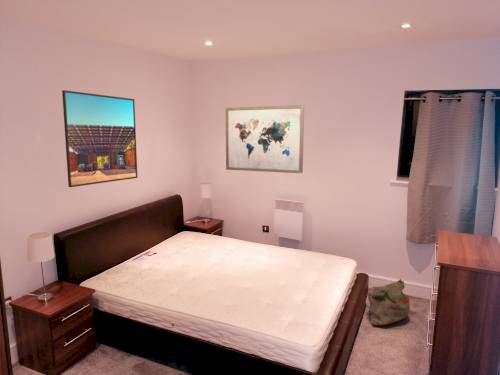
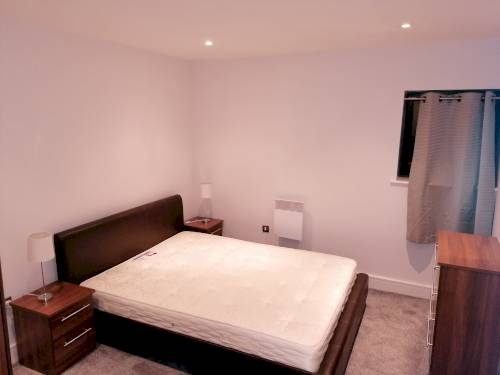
- wall art (262, 139)
- bag (389, 300)
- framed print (104, 139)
